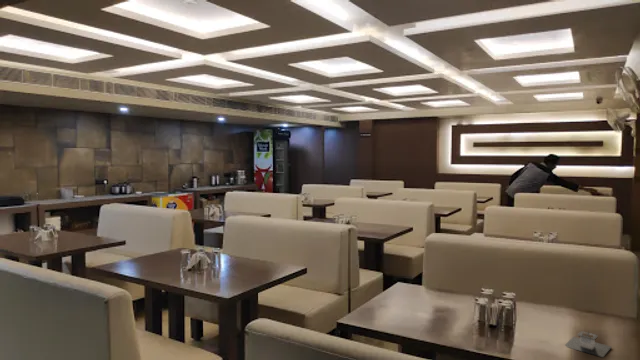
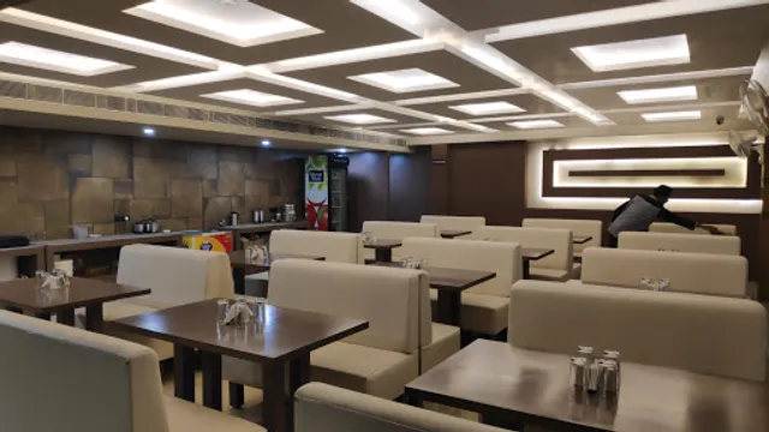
- architectural model (587, 338)
